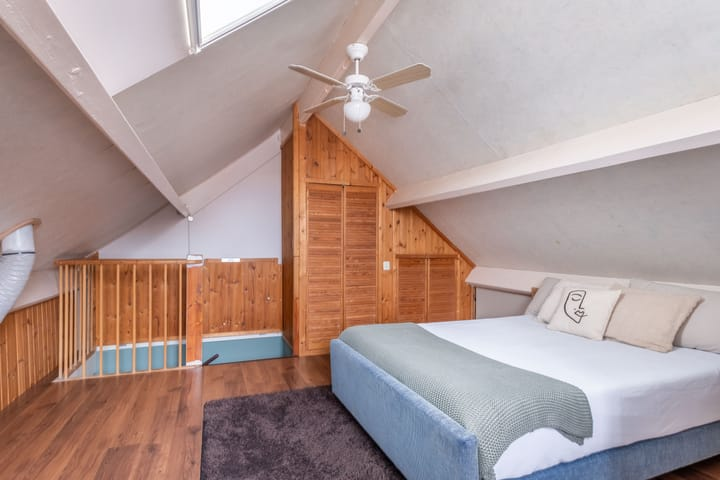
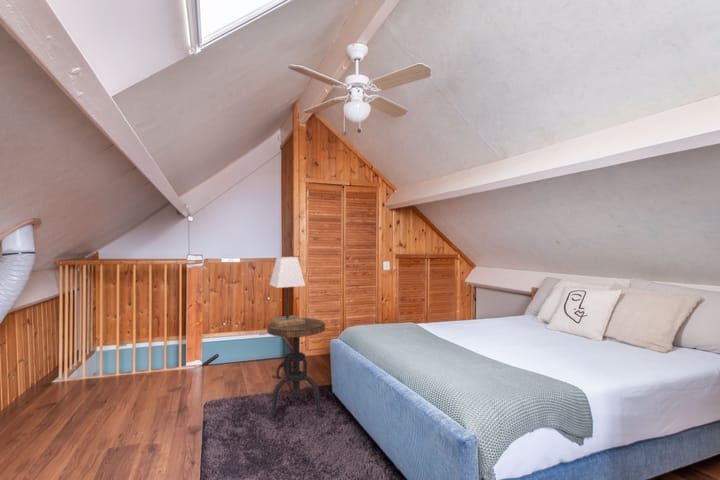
+ lamp (287, 289)
+ side table (297, 367)
